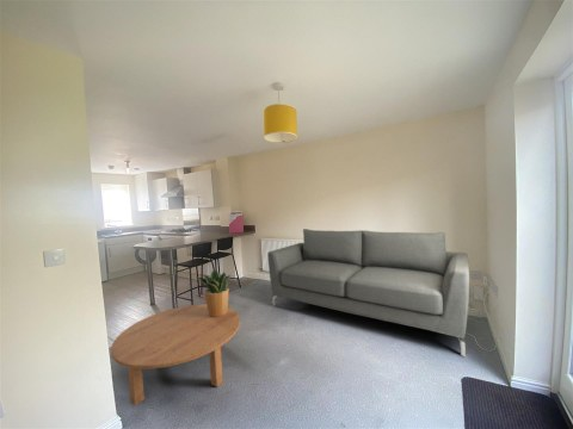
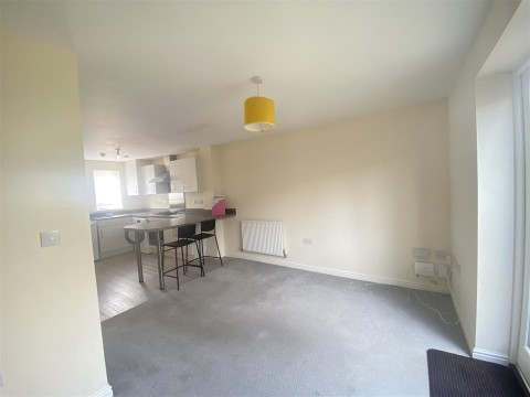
- potted plant (214, 293)
- sofa (357, 272)
- coffee table (183, 348)
